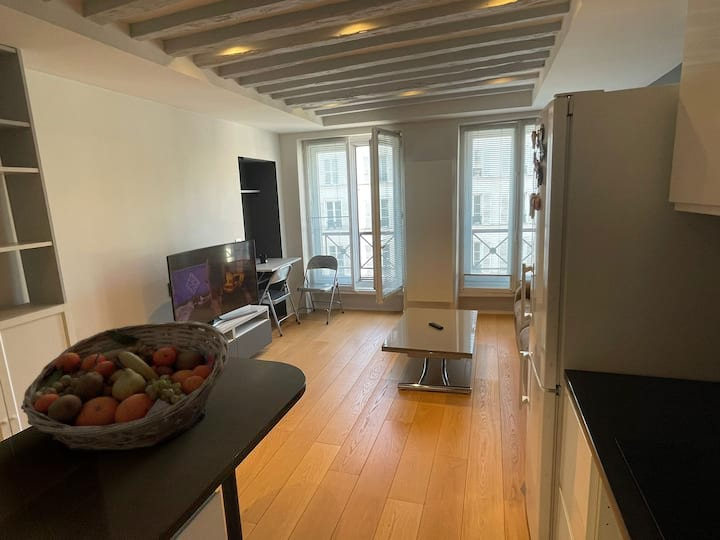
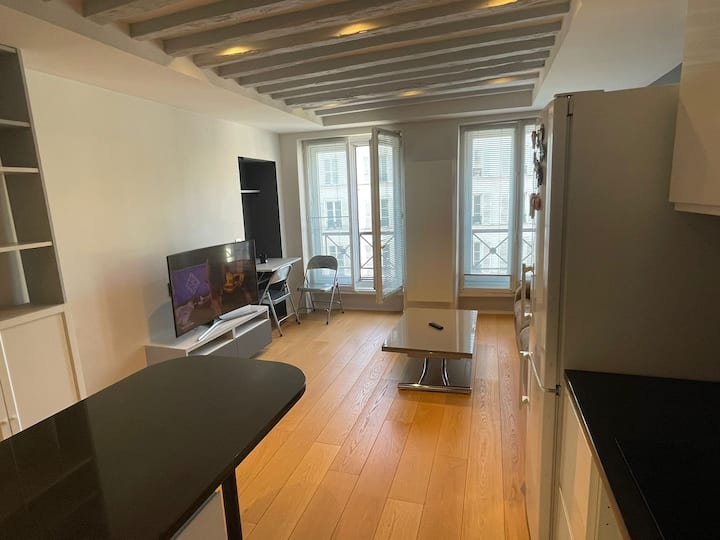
- fruit basket (135, 380)
